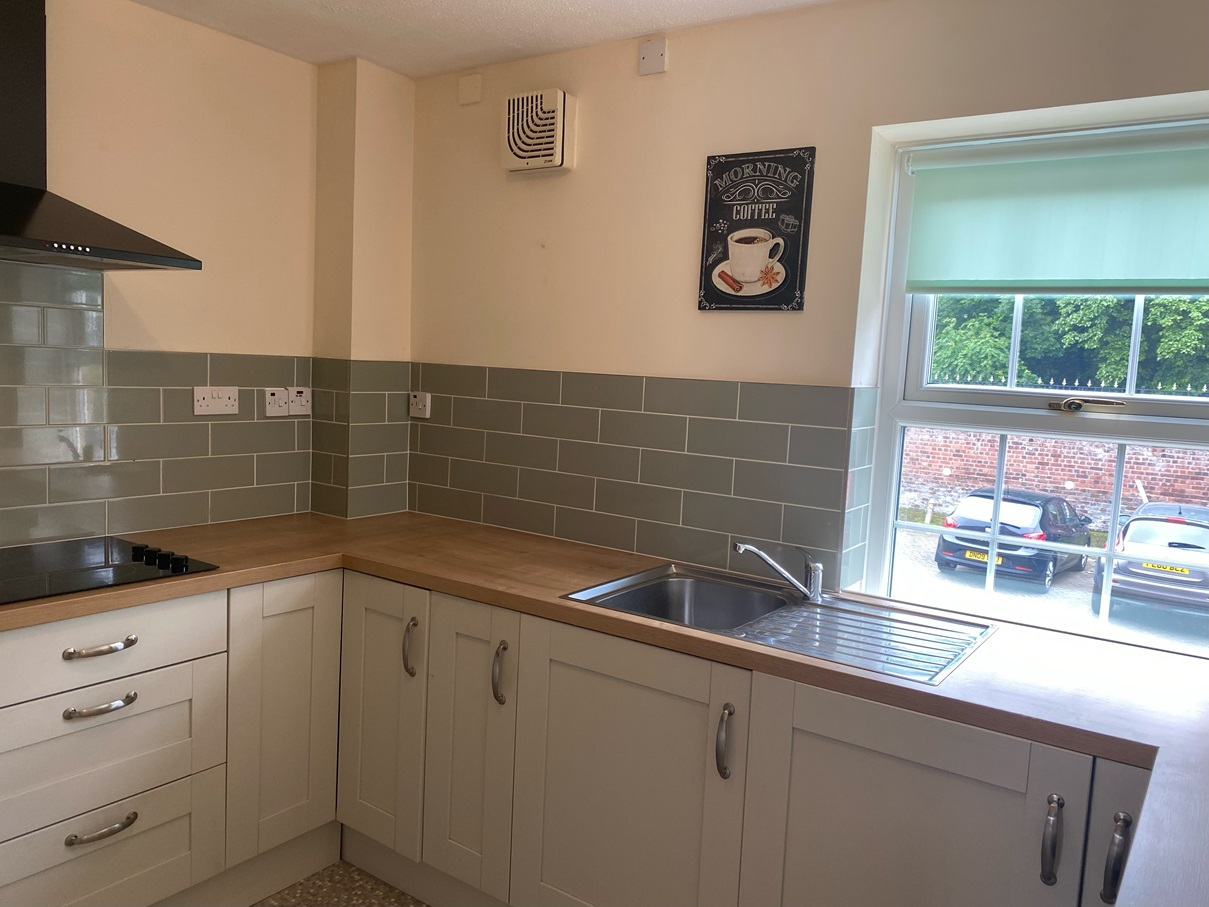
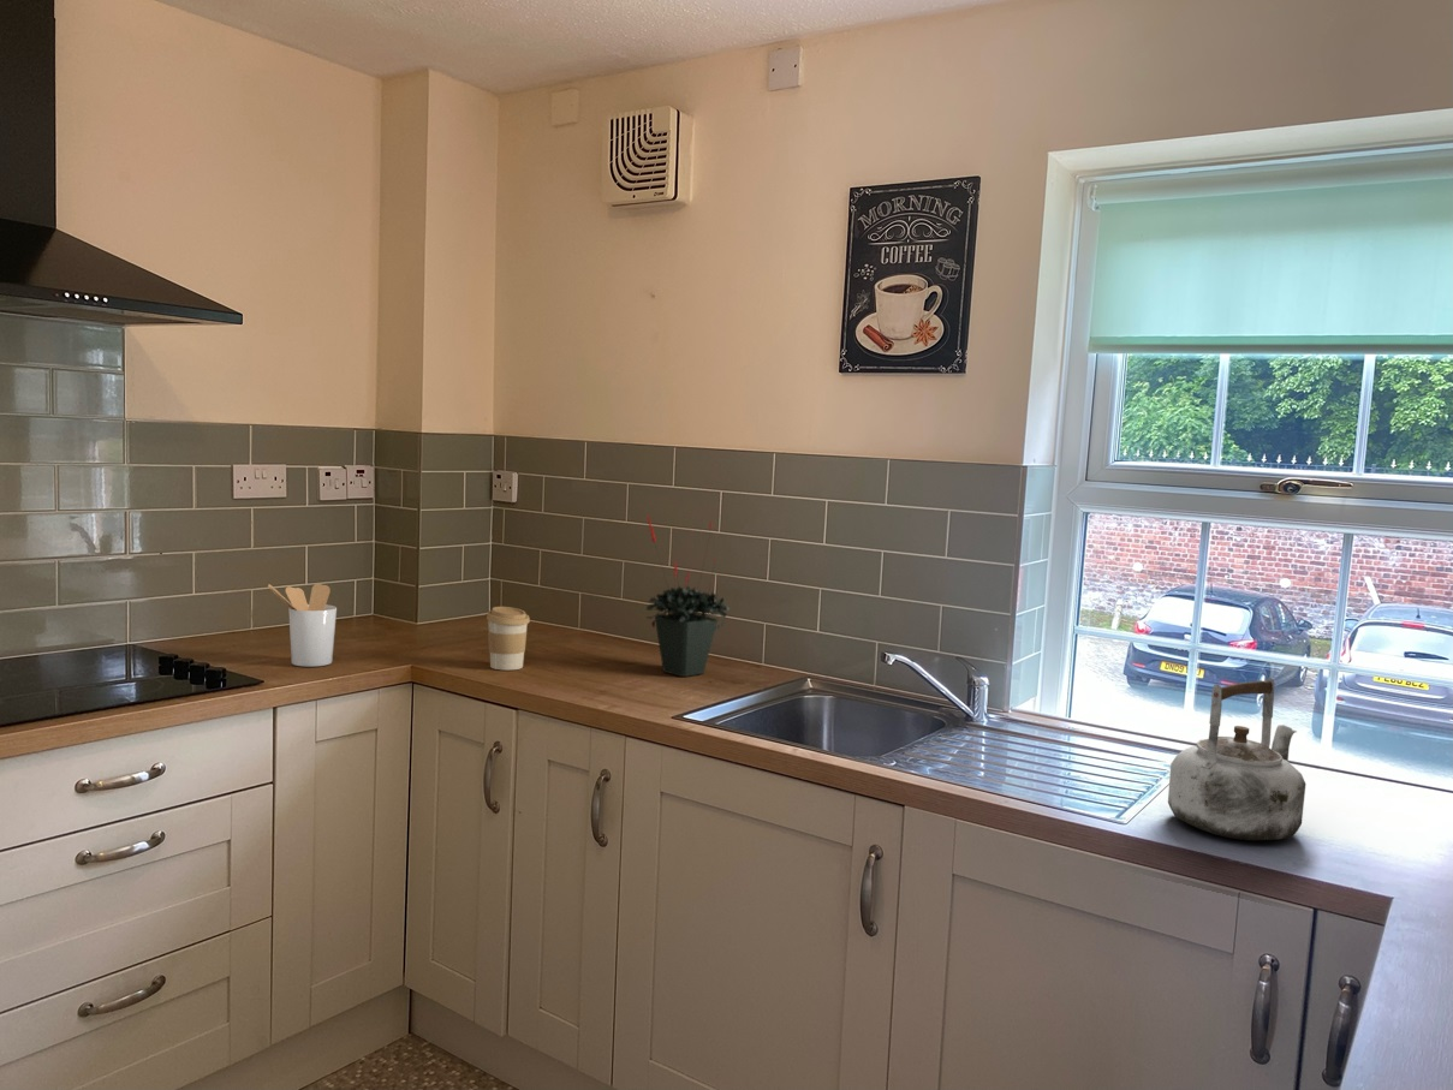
+ utensil holder (300, 623)
+ coffee cup (507, 637)
+ potted plant (685, 594)
+ kettle (1247, 752)
